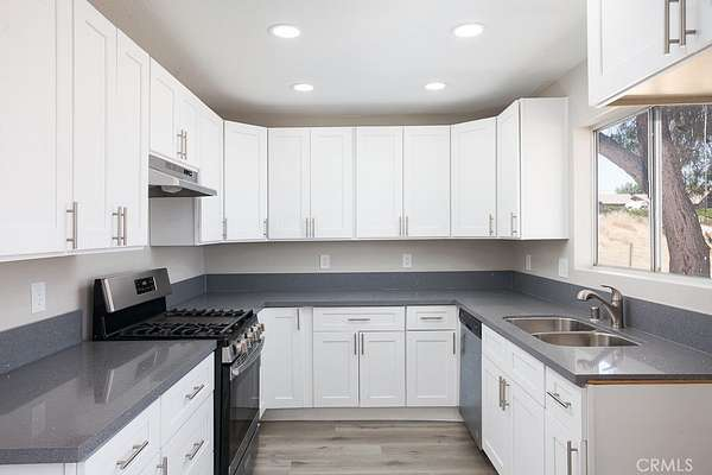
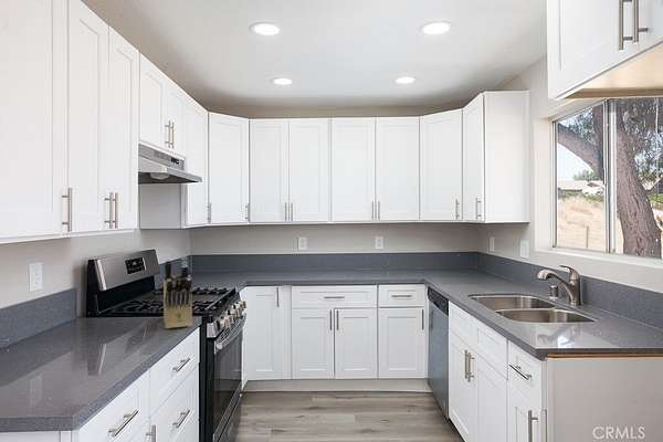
+ knife block (177, 288)
